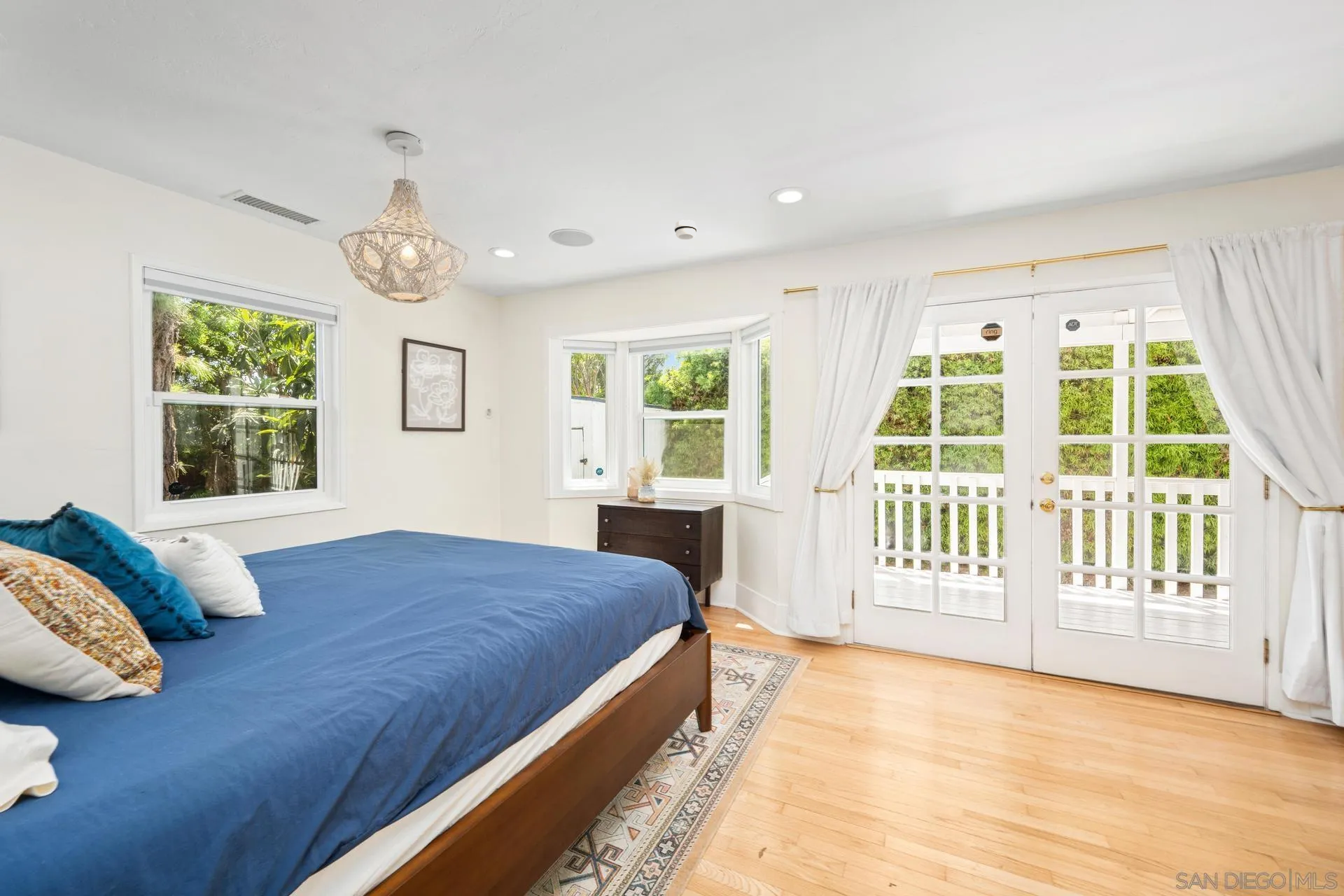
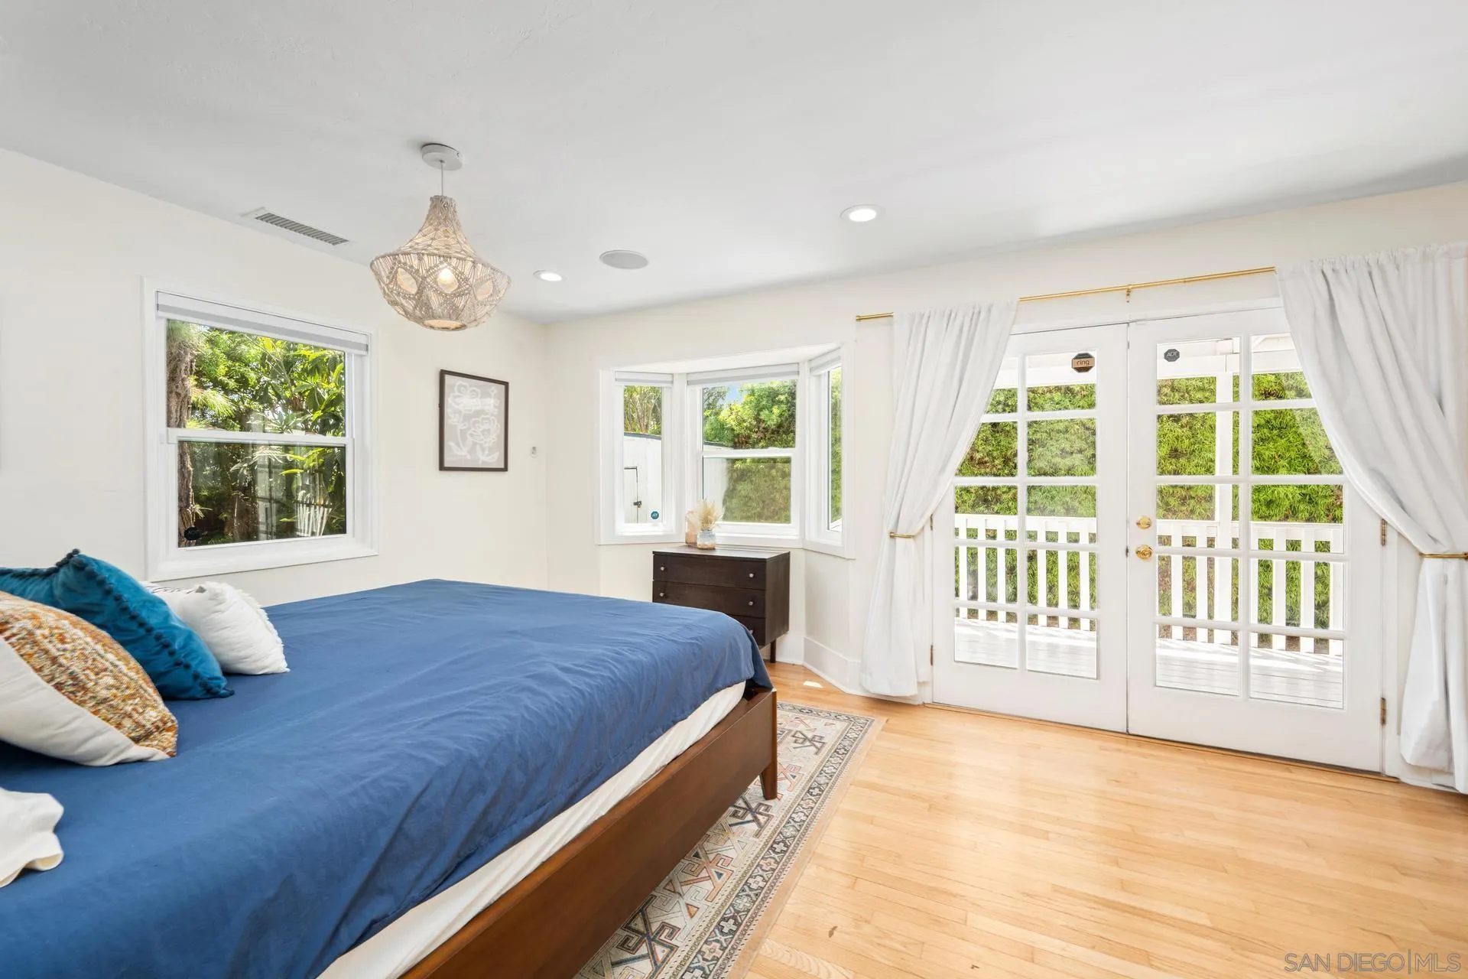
- smoke detector (685, 230)
